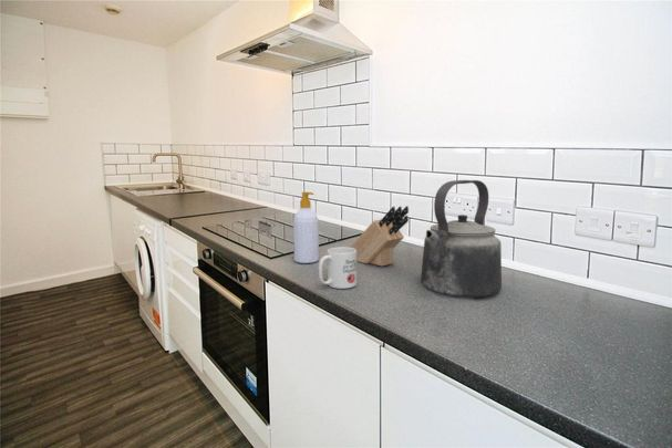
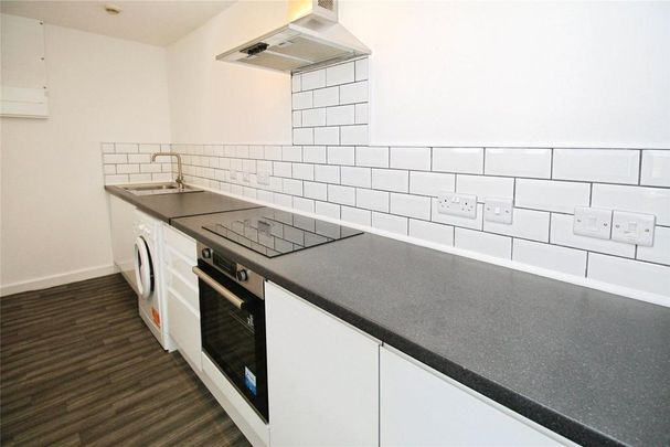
- soap bottle (306, 226)
- mug (337, 268)
- kettle (457, 235)
- knife block (375, 232)
